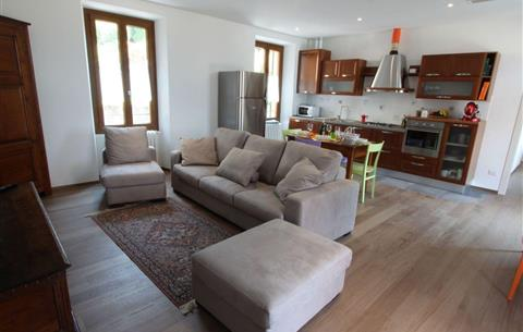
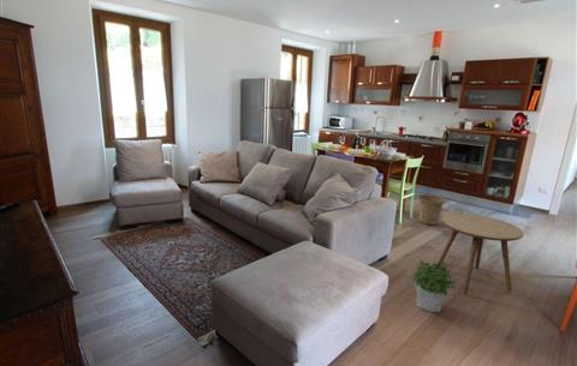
+ basket (429, 210)
+ potted plant (433, 286)
+ side table (475, 252)
